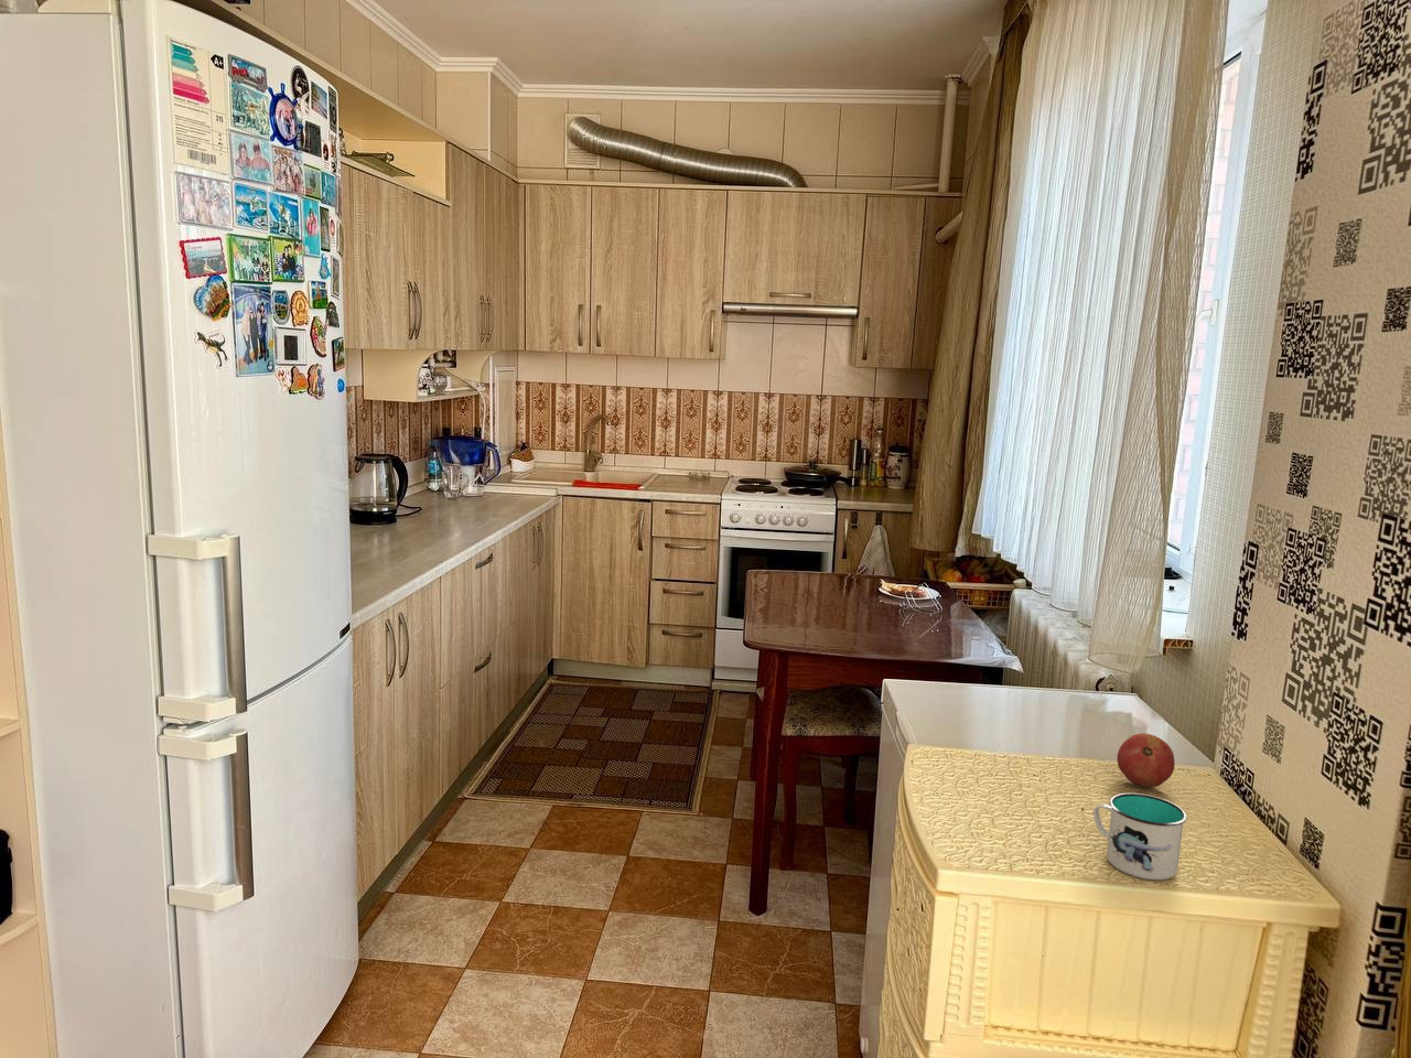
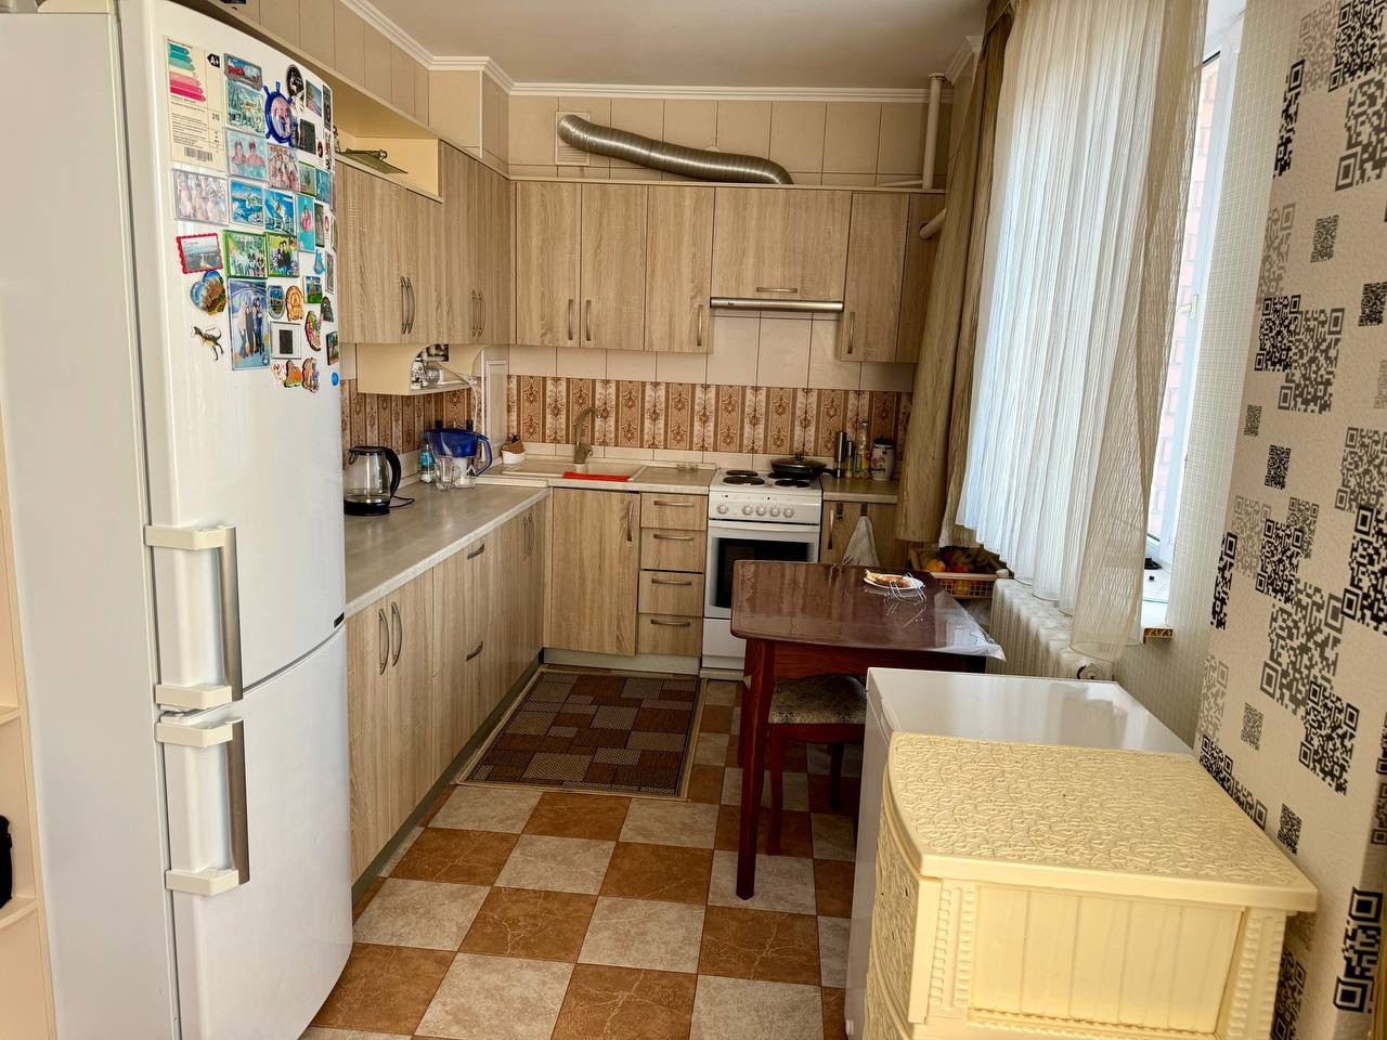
- fruit (1144, 758)
- mug (1135, 832)
